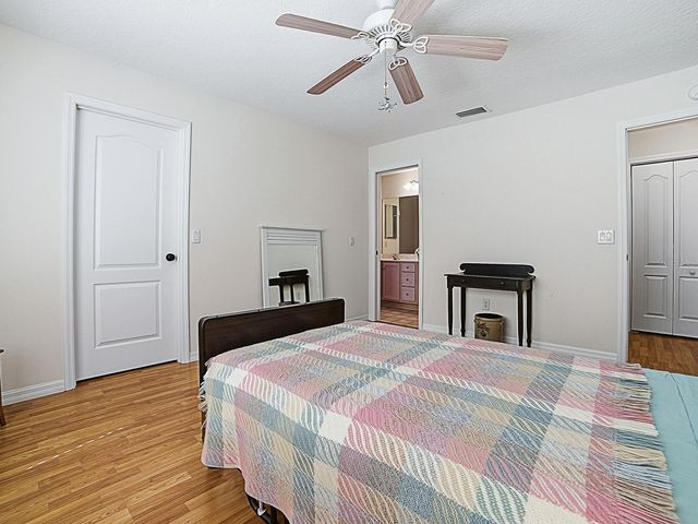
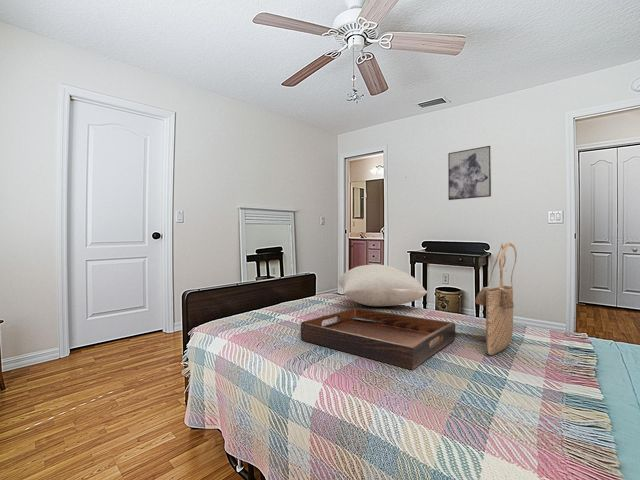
+ serving tray (376, 331)
+ pillow (377, 284)
+ wall art (468, 174)
+ tote bag (500, 296)
